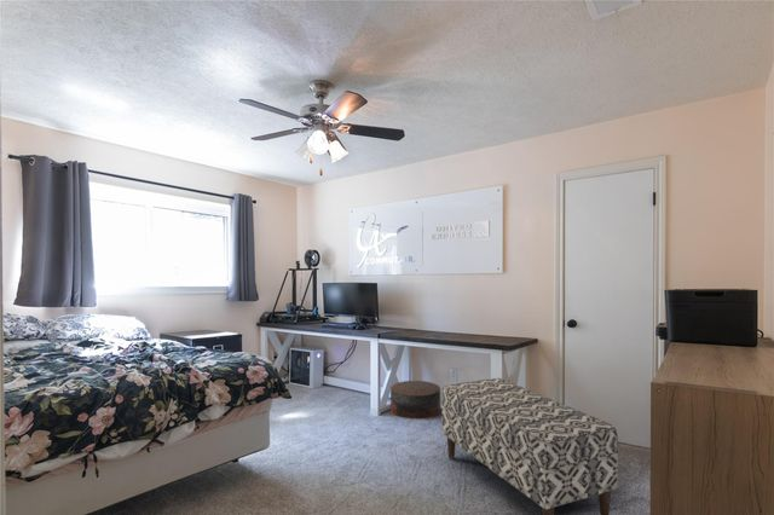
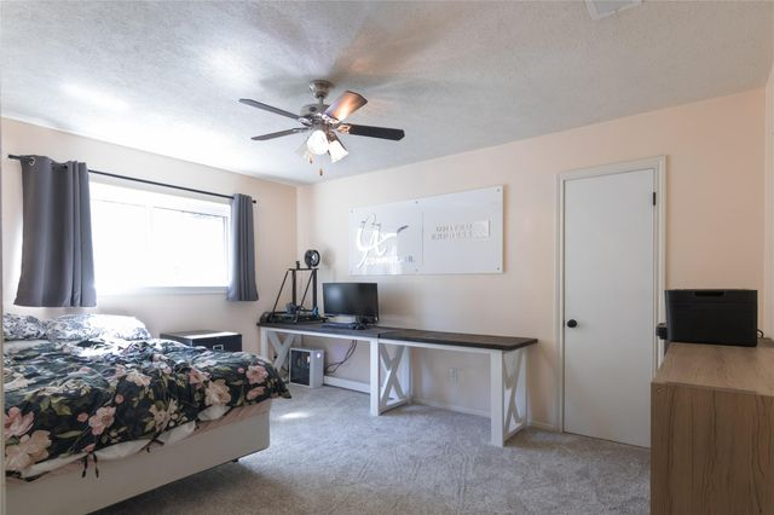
- bench (518, 442)
- stool (415, 399)
